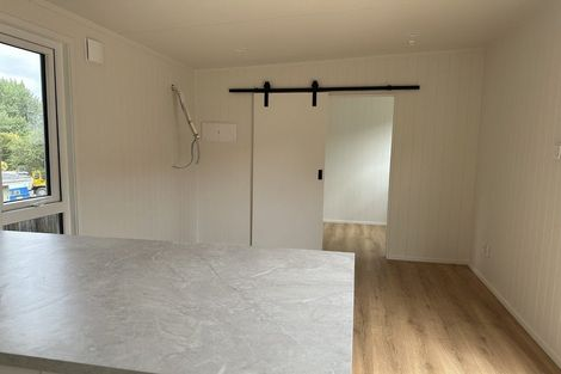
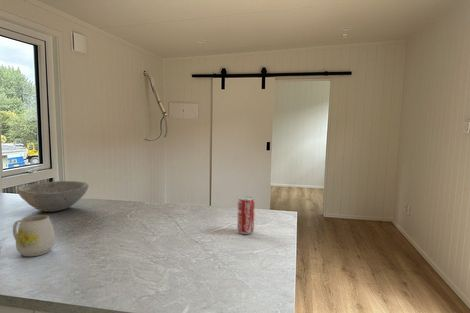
+ bowl (55, 197)
+ beverage can (245, 215)
+ mug (31, 234)
